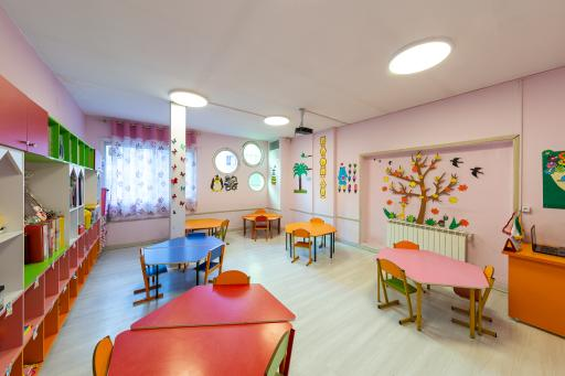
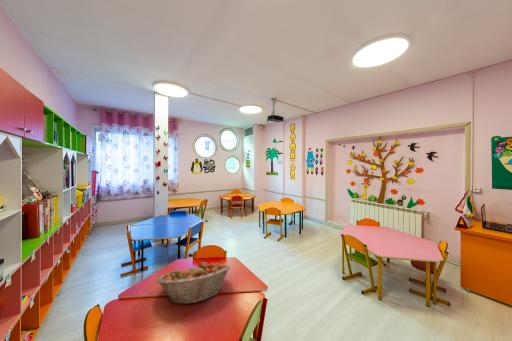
+ fruit basket (195, 278)
